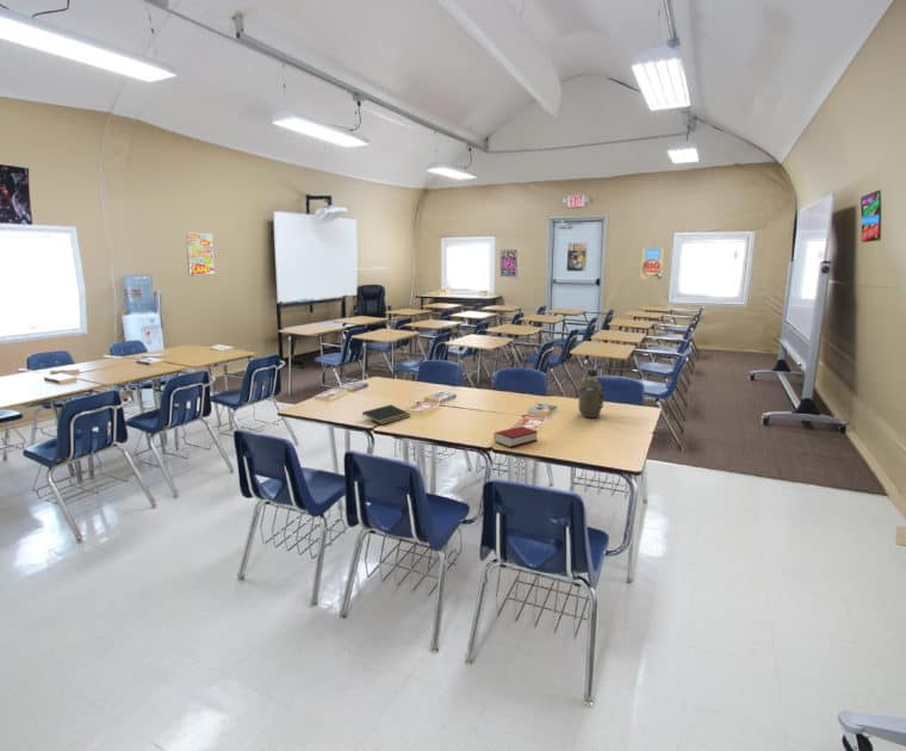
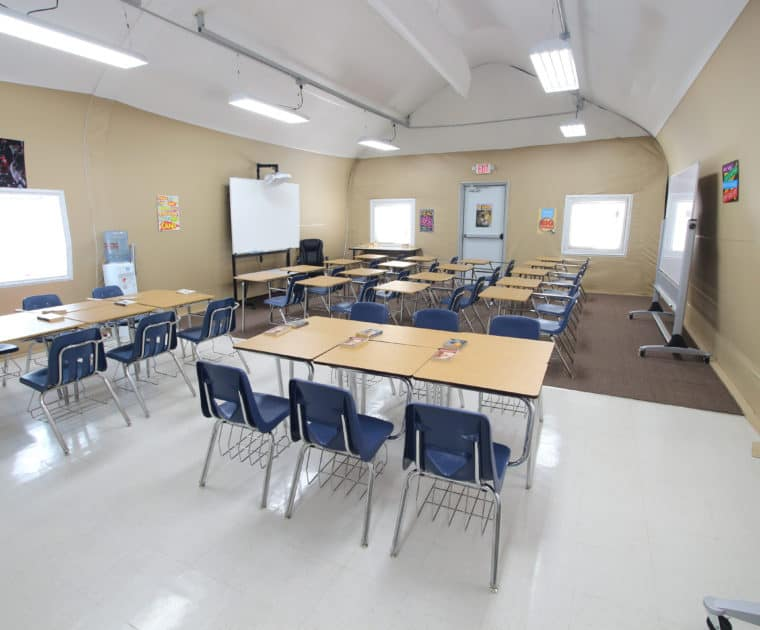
- water bottle (590, 392)
- book (515, 436)
- notepad (386, 414)
